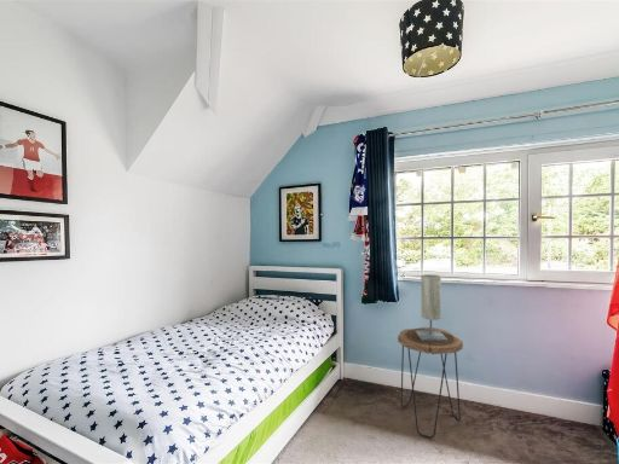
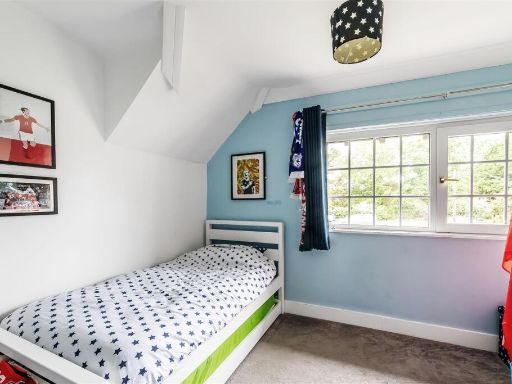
- side table (441, 377)
- table lamp (430, 306)
